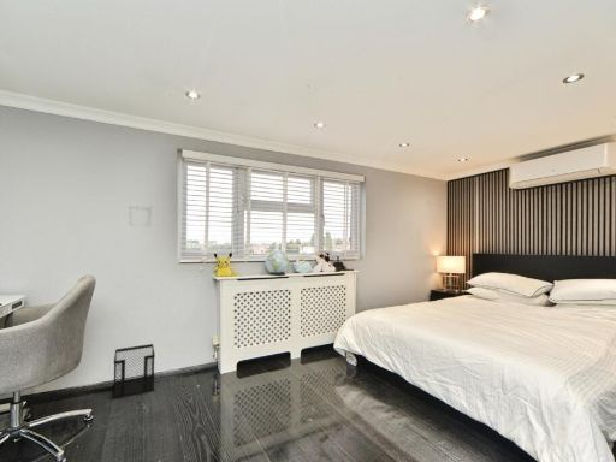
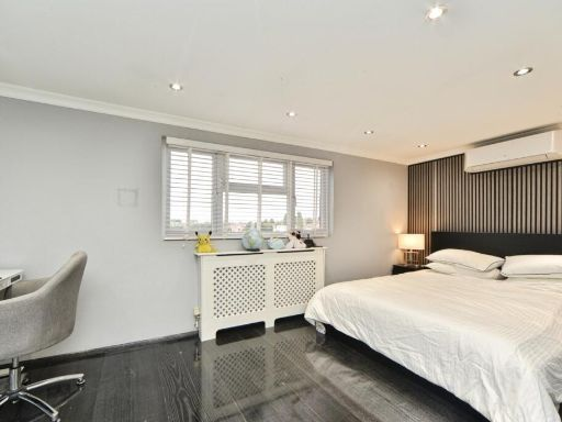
- wastebasket (135, 369)
